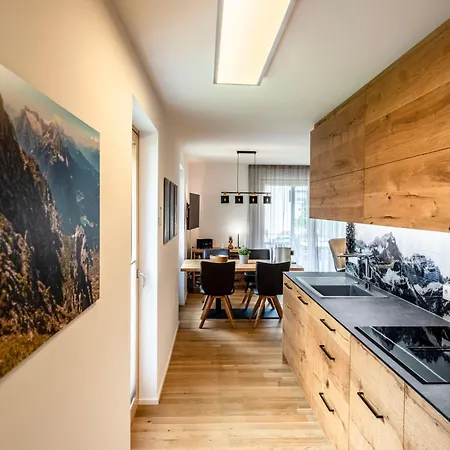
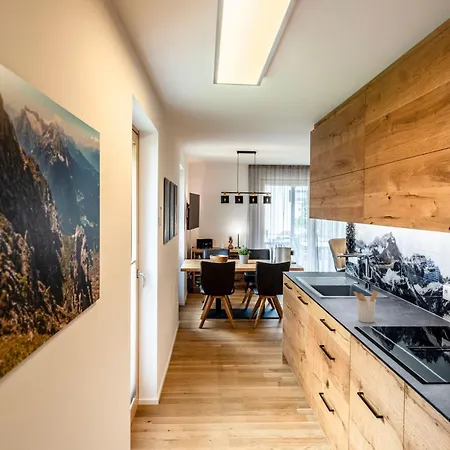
+ utensil holder (363, 305)
